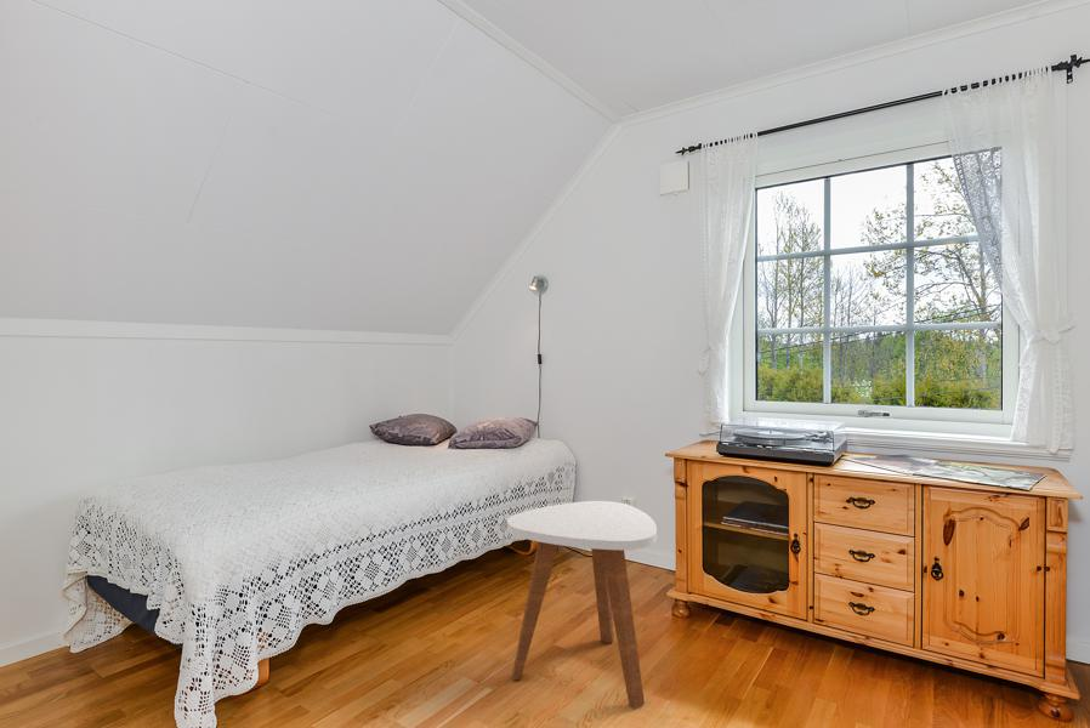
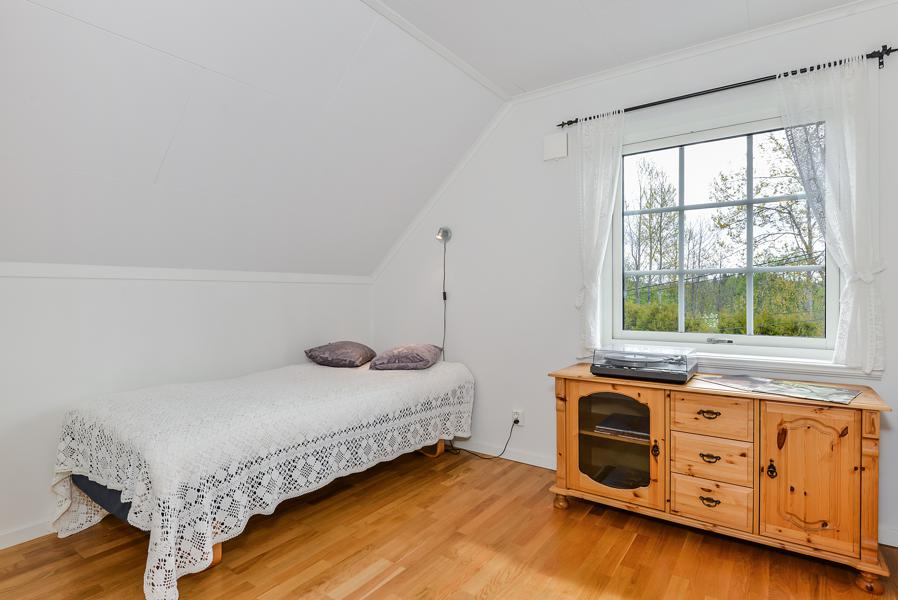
- side table (596, 595)
